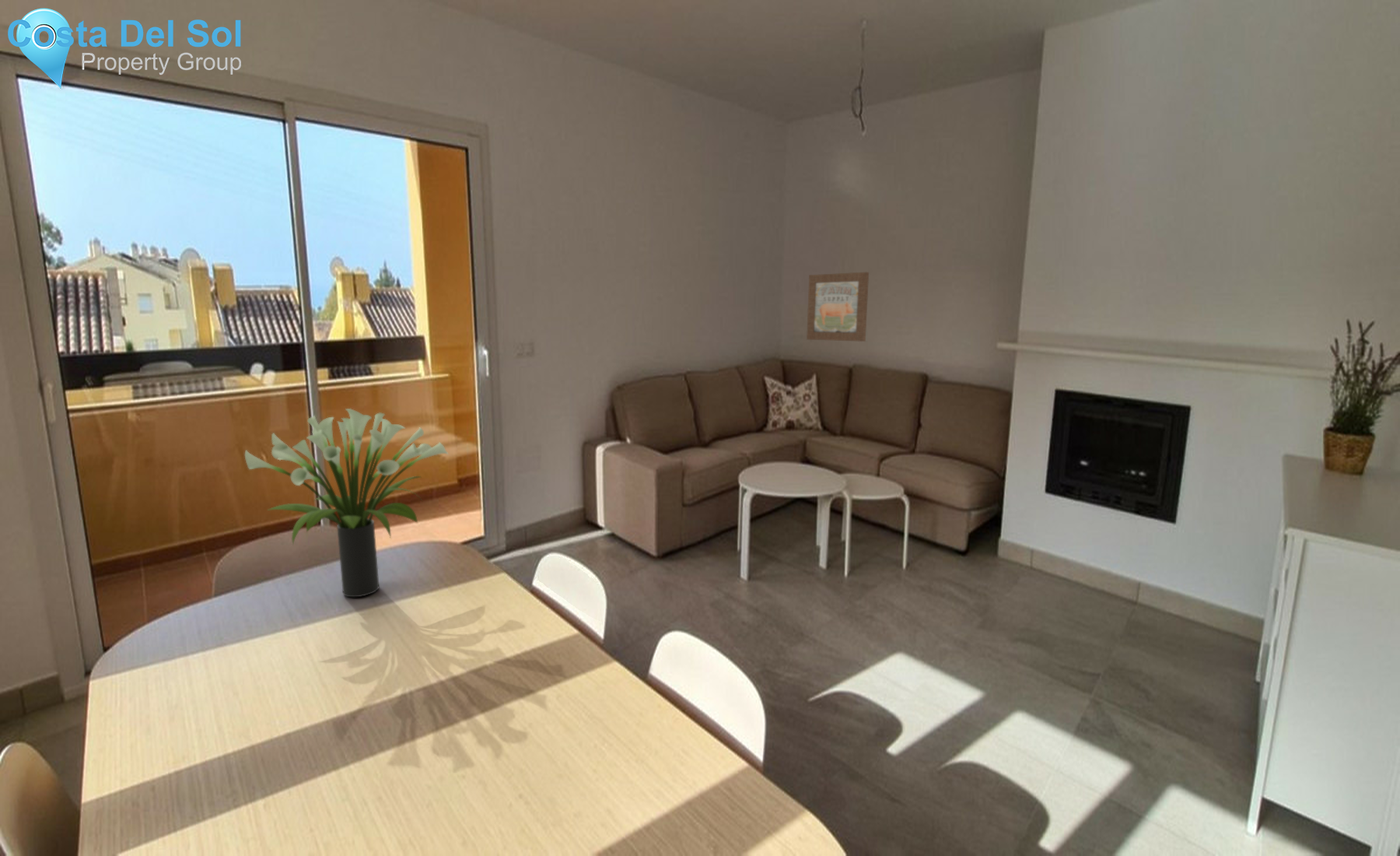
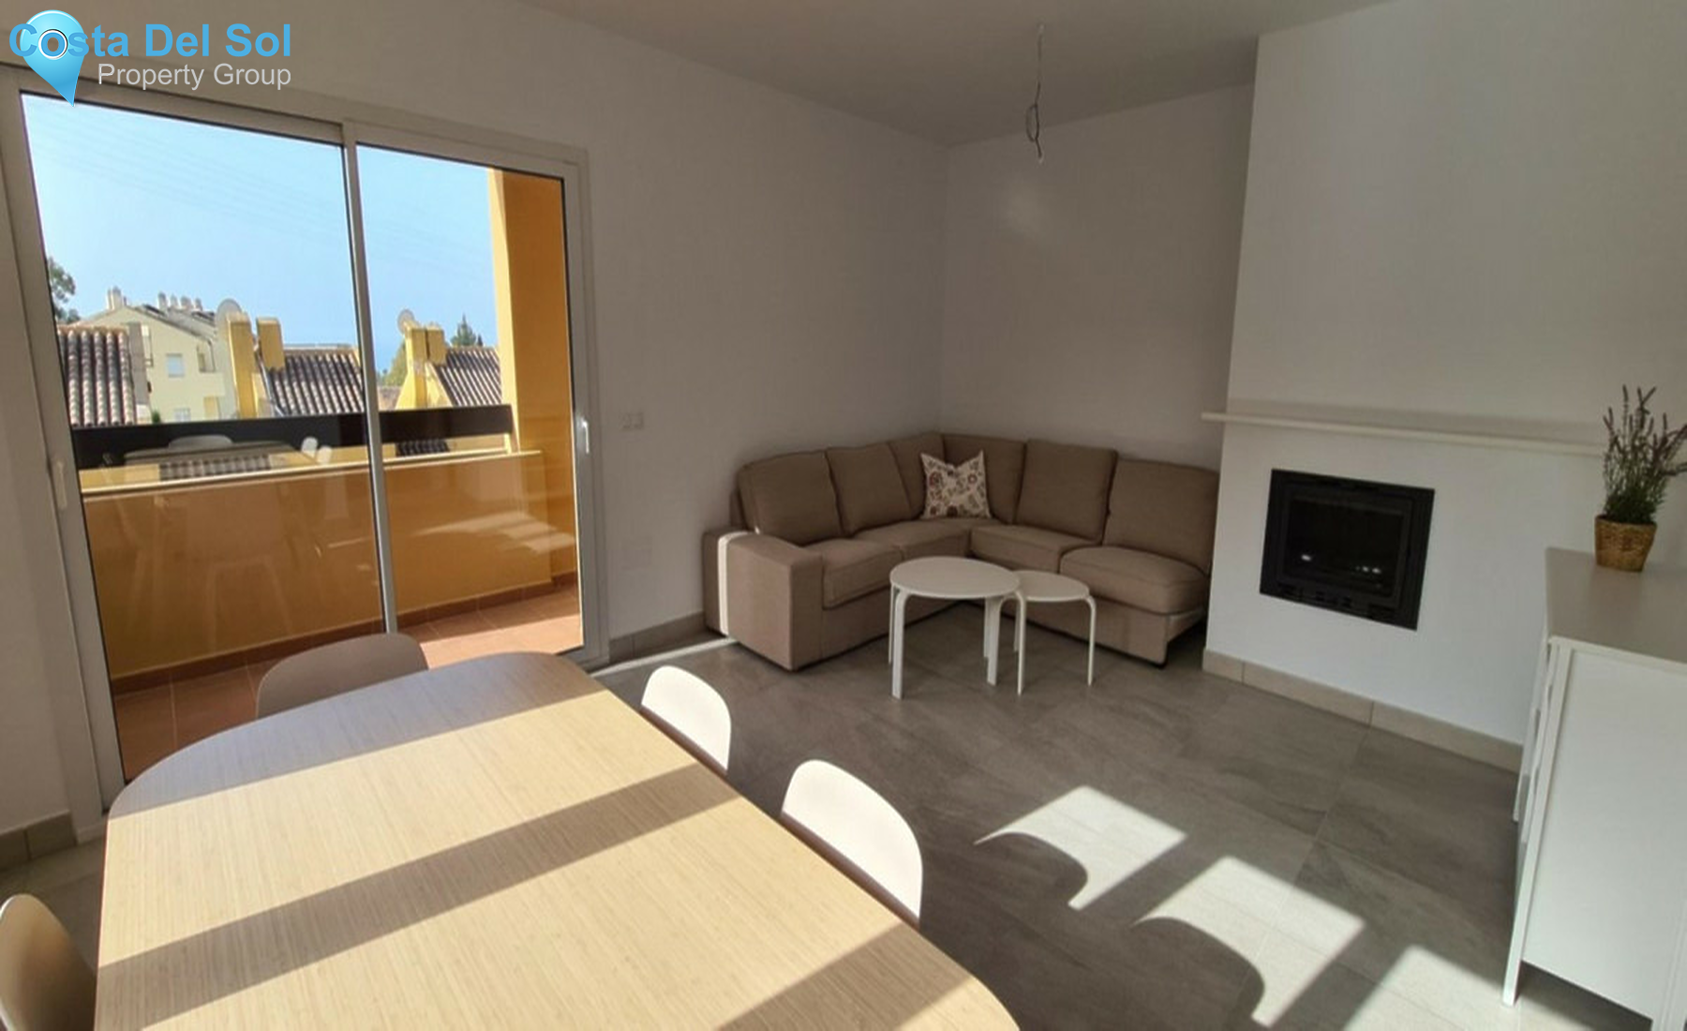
- wall art (836, 307)
- potted plant (357, 500)
